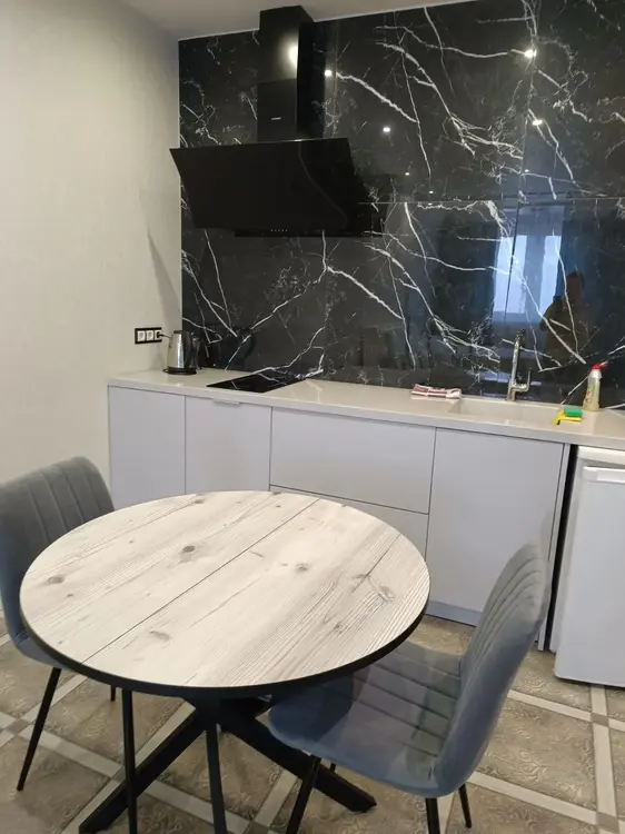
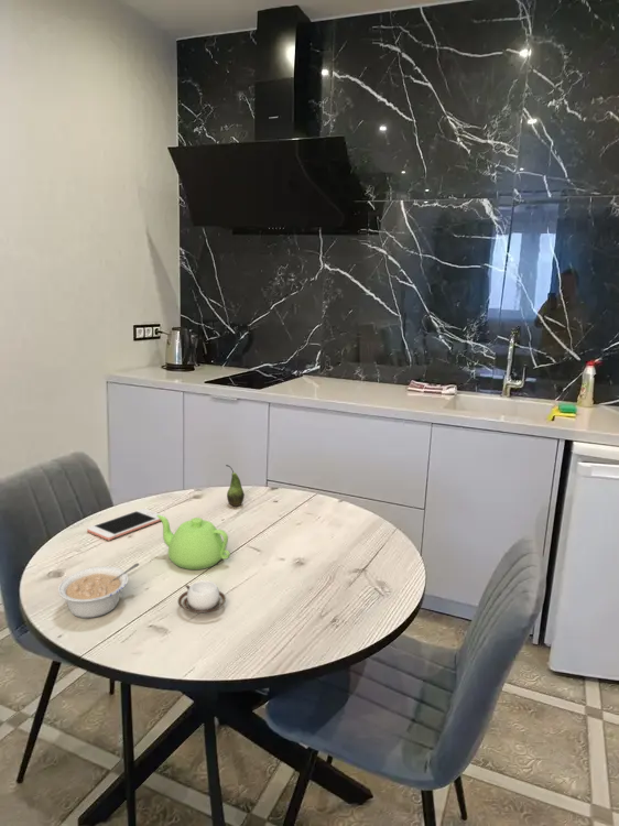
+ cup (203, 597)
+ teapot (193, 539)
+ legume (96, 590)
+ fruit (235, 485)
+ cell phone (127, 523)
